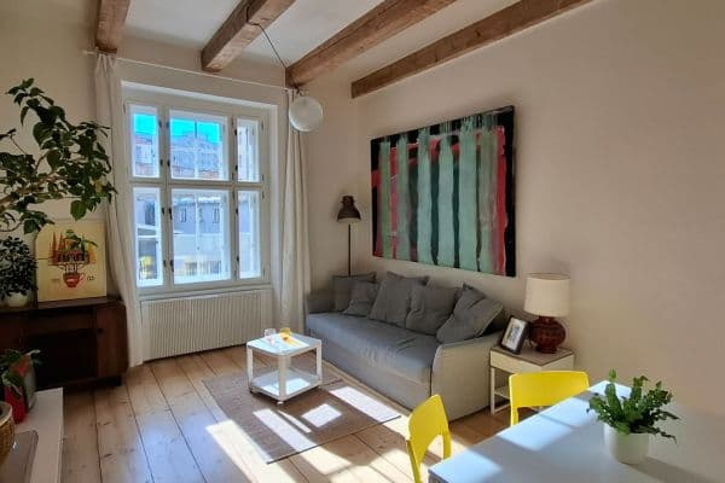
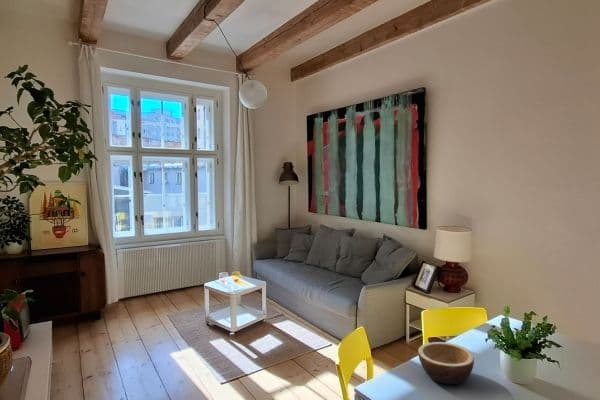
+ bowl (445, 364)
